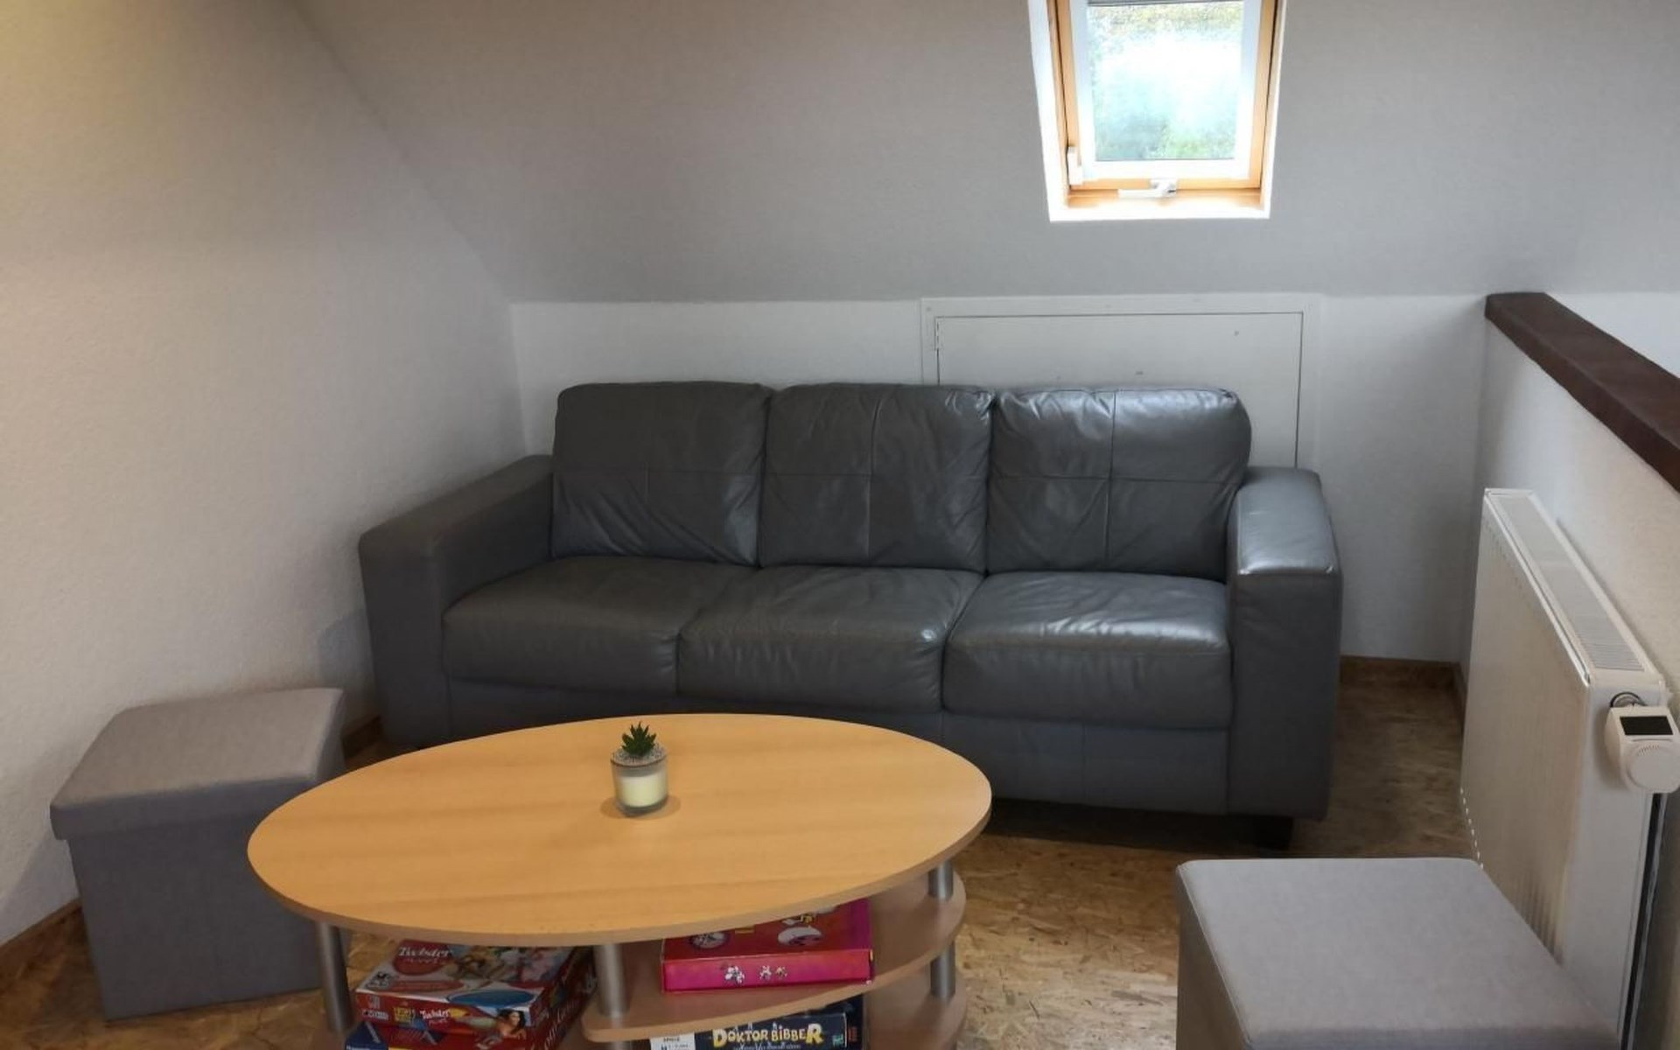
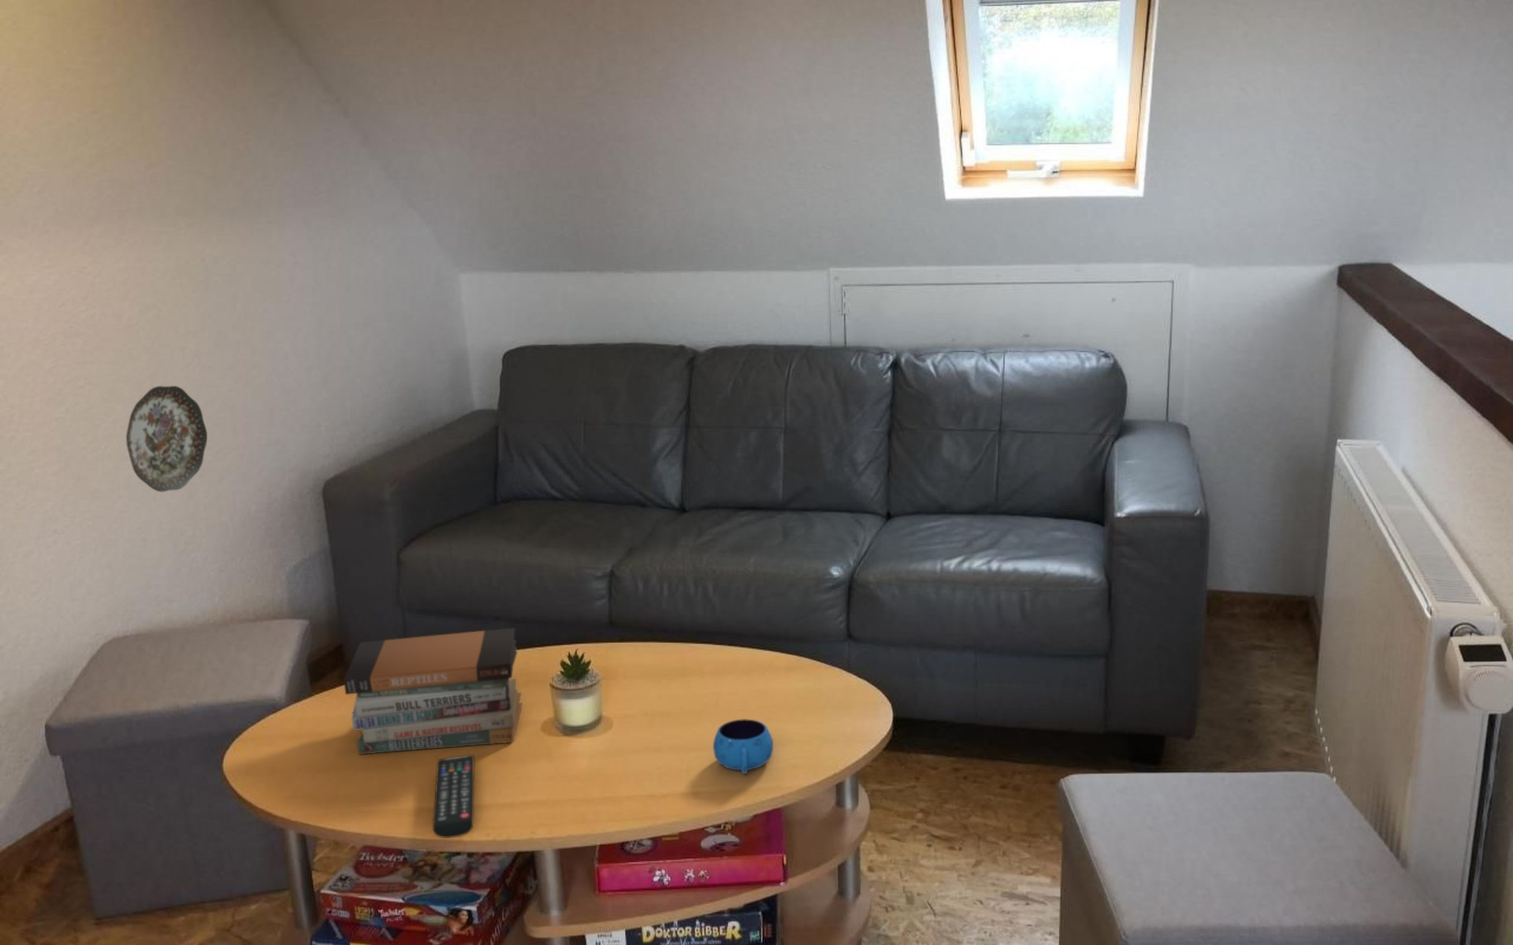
+ decorative plate (163, 438)
+ remote control (454, 793)
+ mug (743, 748)
+ book stack (436, 690)
